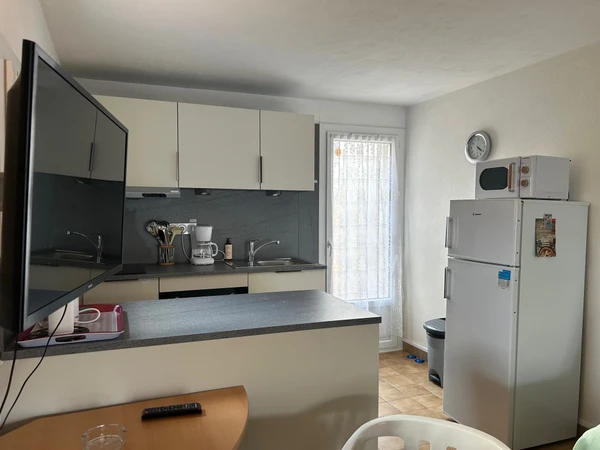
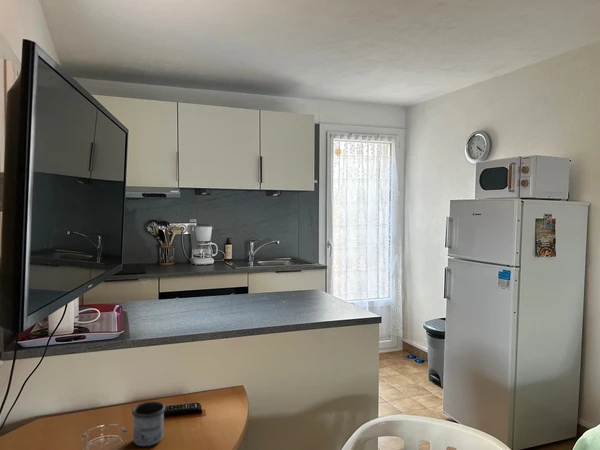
+ mug (148, 421)
